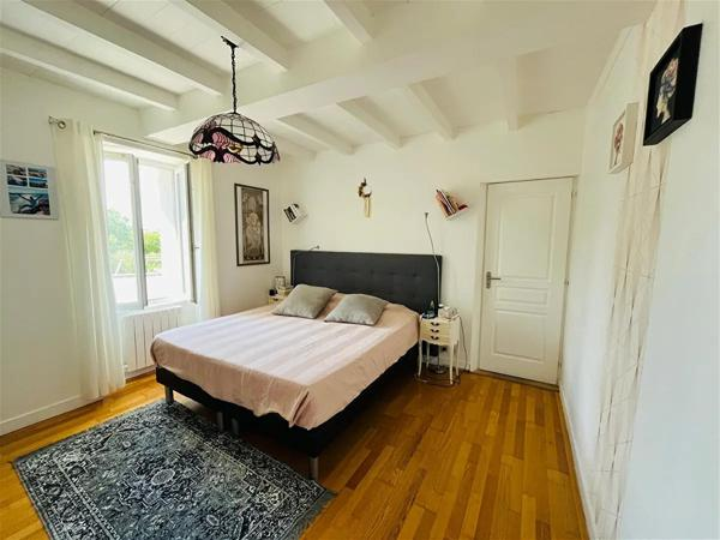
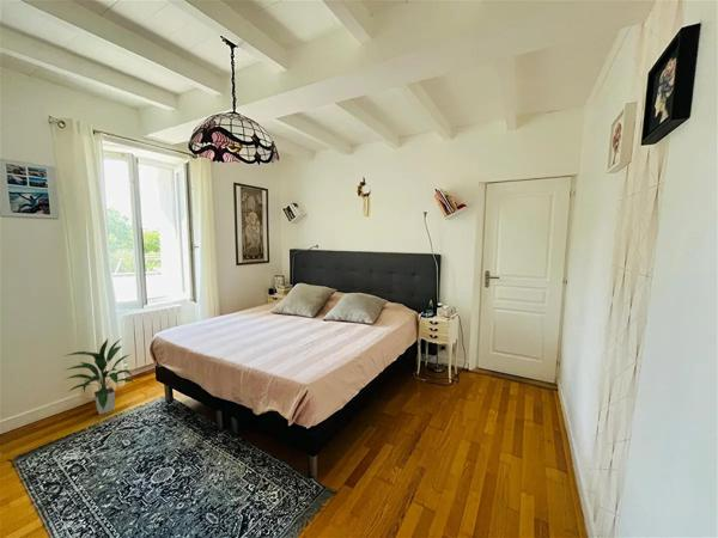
+ indoor plant (101, 378)
